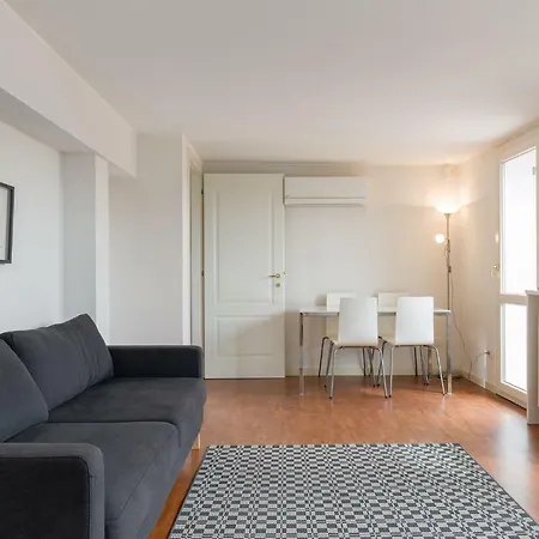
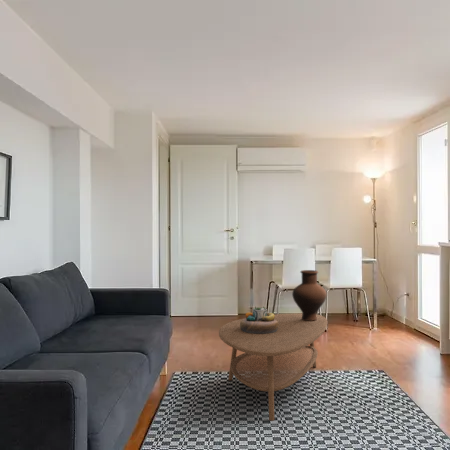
+ coffee table (271, 356)
+ decorative bowl (259, 317)
+ vase (309, 294)
